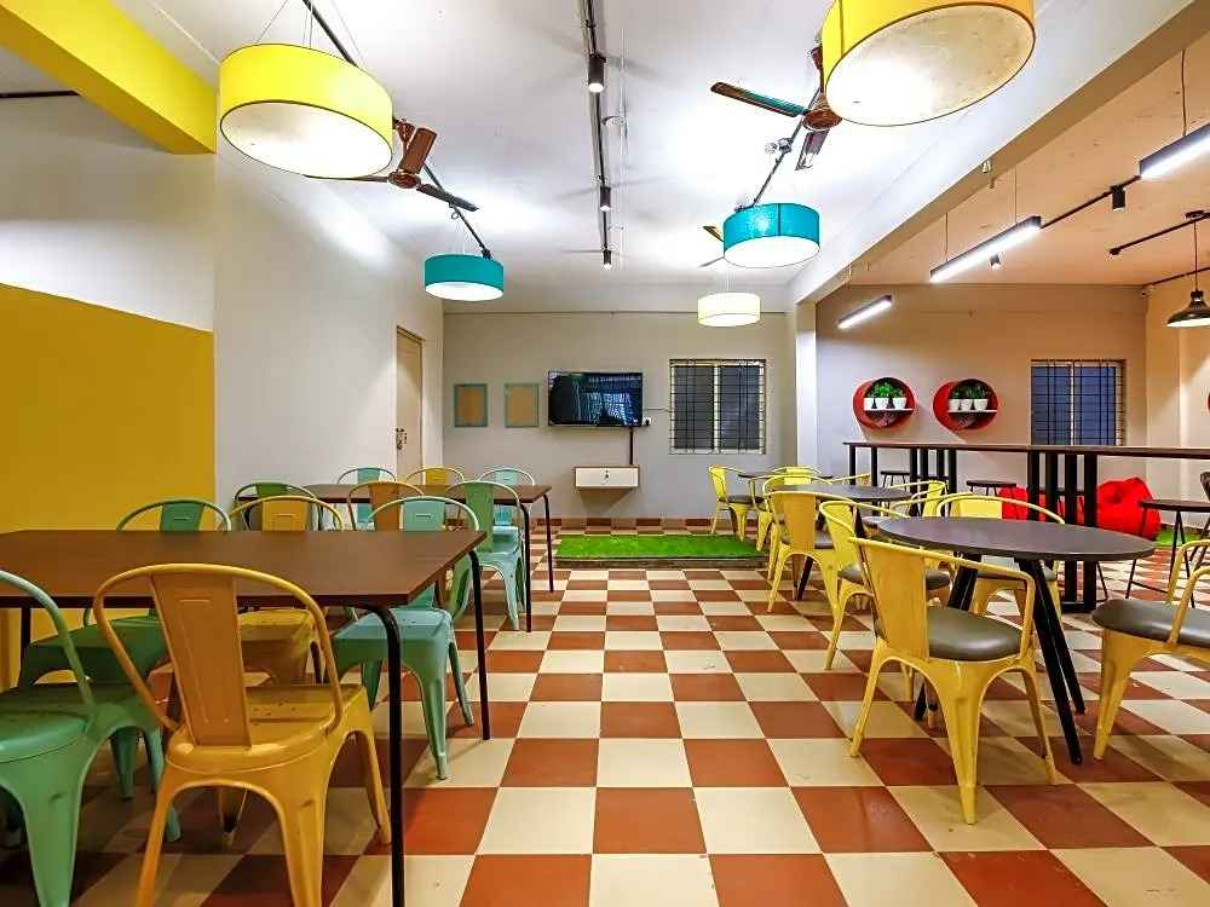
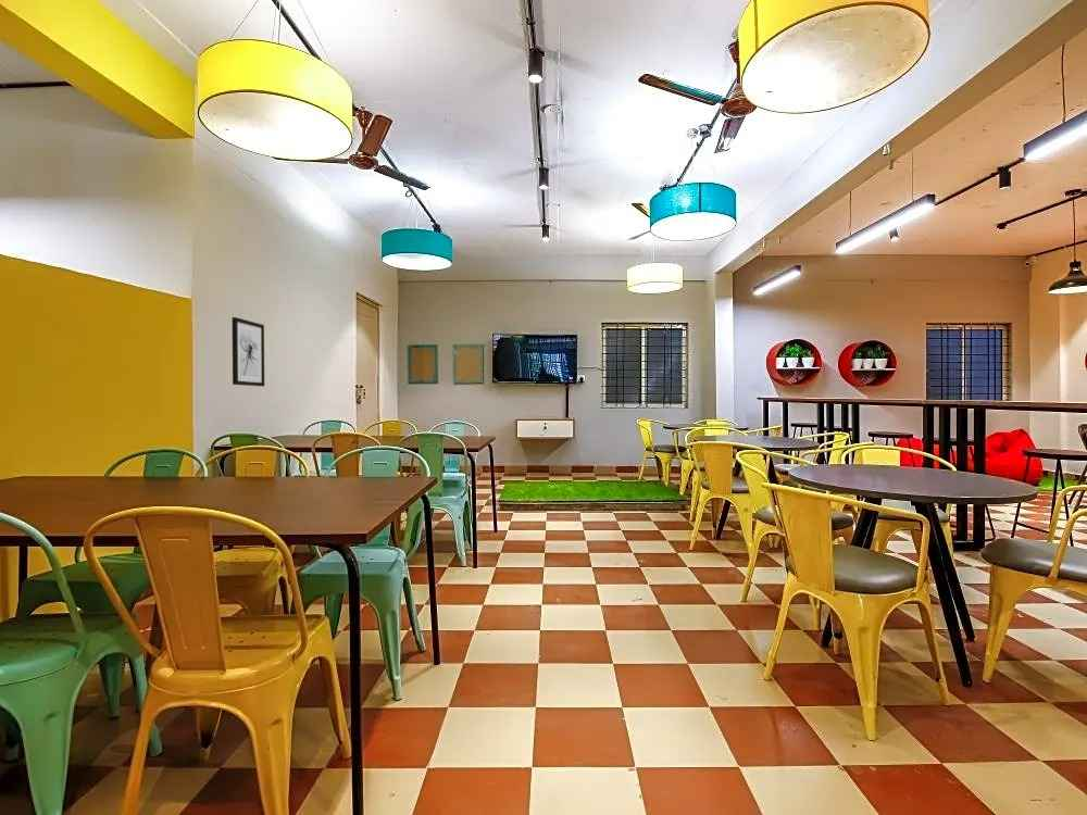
+ wall art (249, 353)
